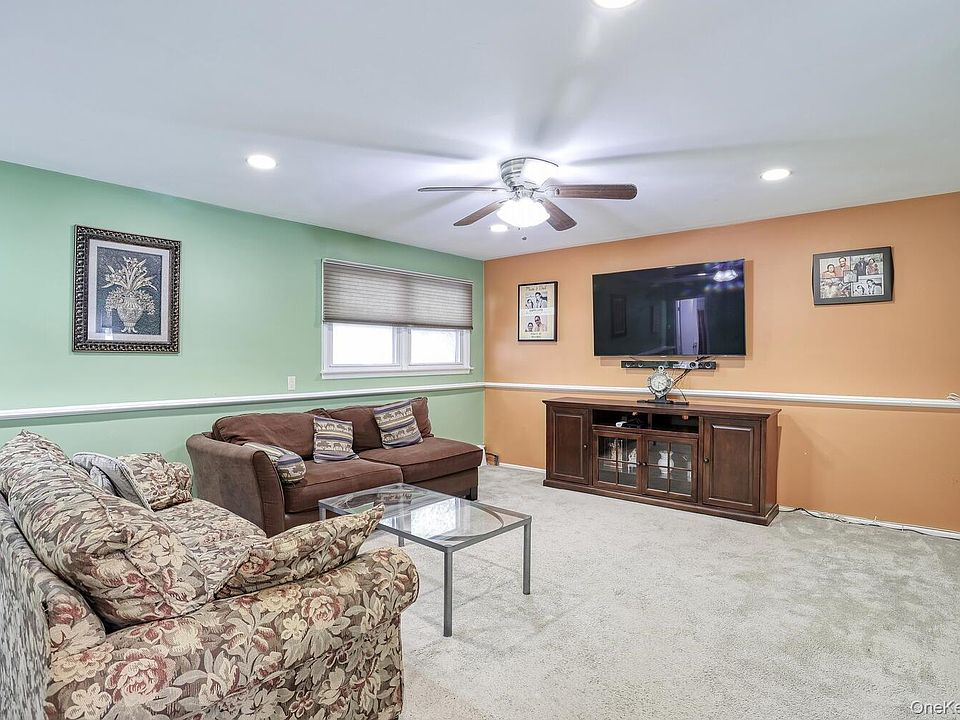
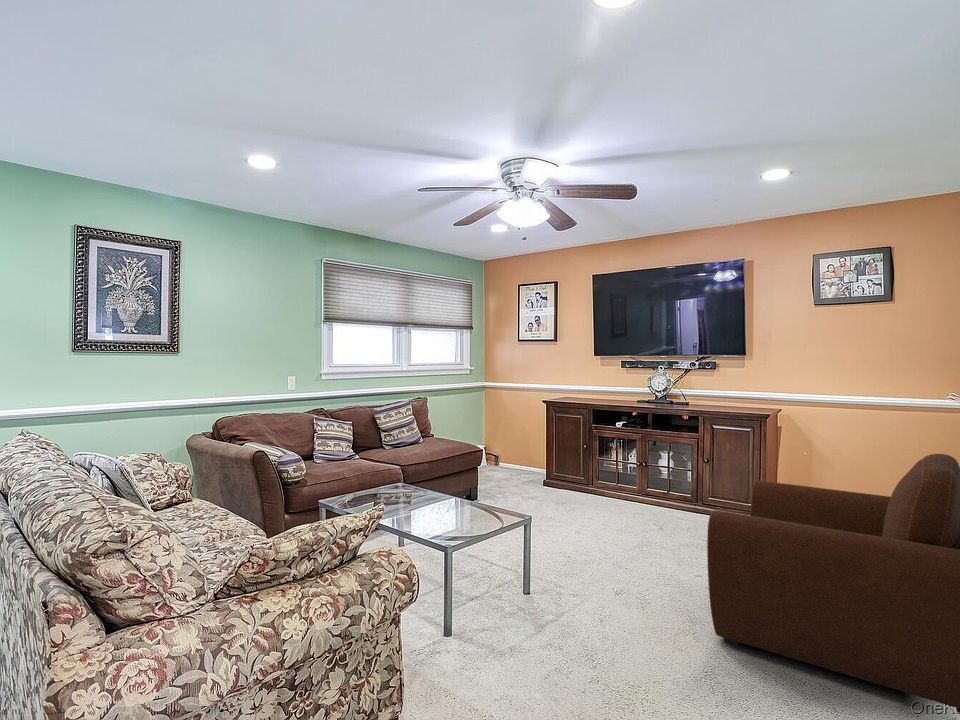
+ armchair (838, 545)
